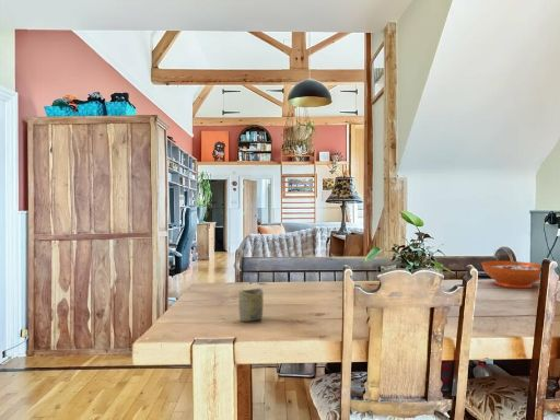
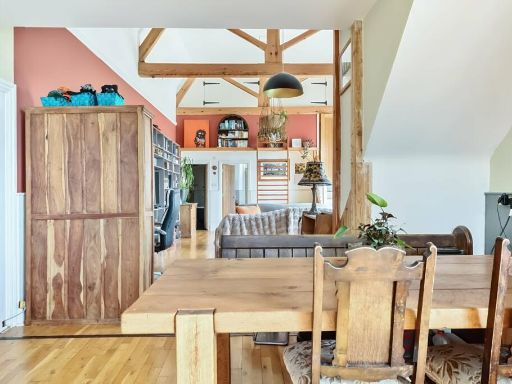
- cup (250, 304)
- decorative bowl (513, 275)
